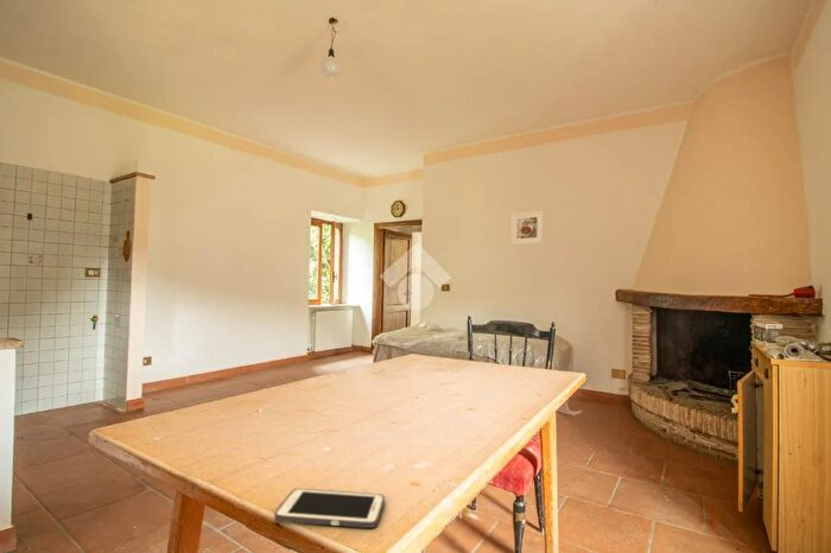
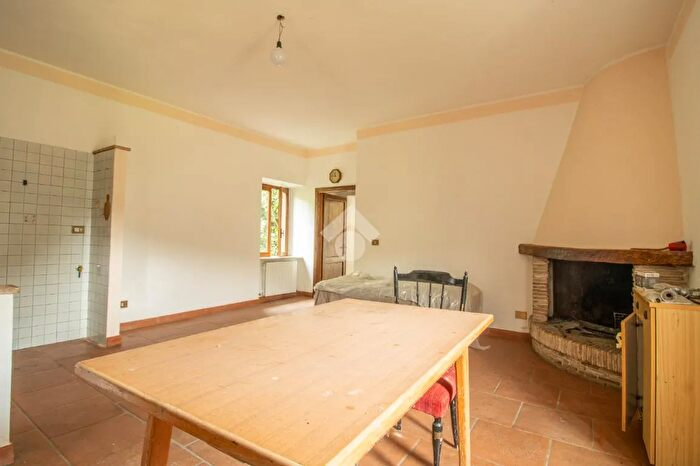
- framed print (527, 228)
- cell phone (331, 507)
